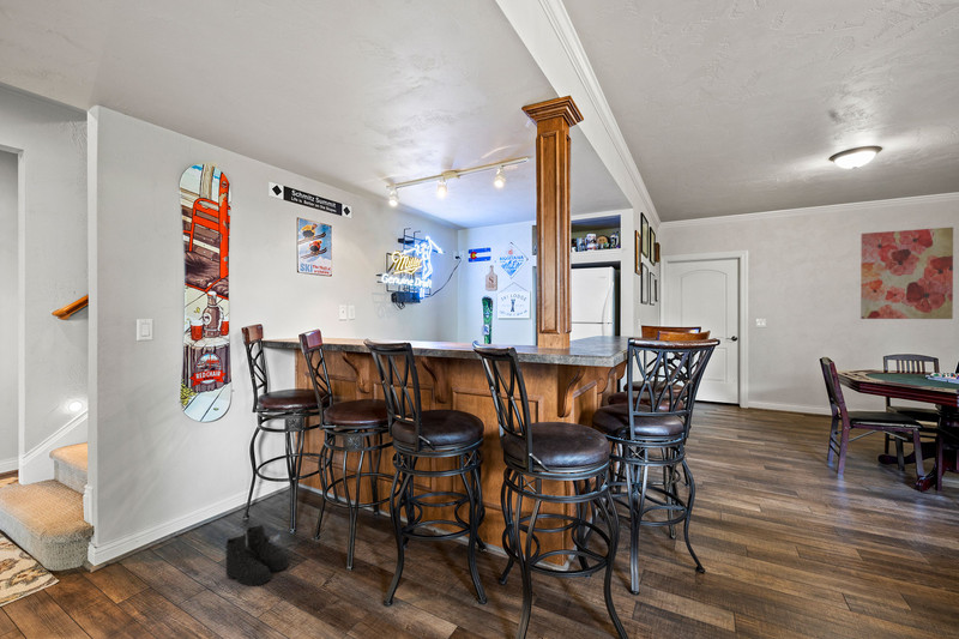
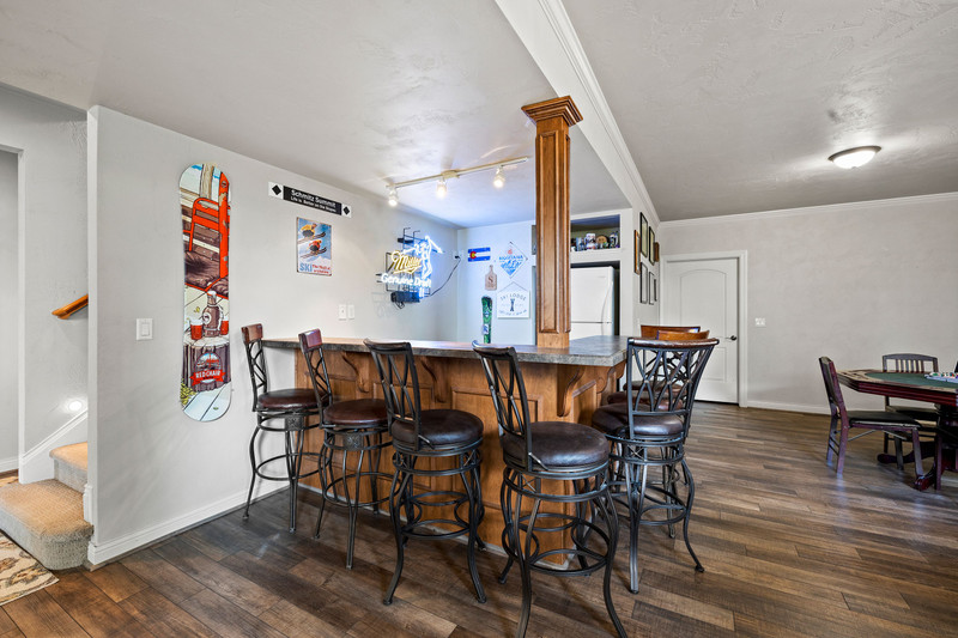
- wall art (905, 275)
- boots (257, 550)
